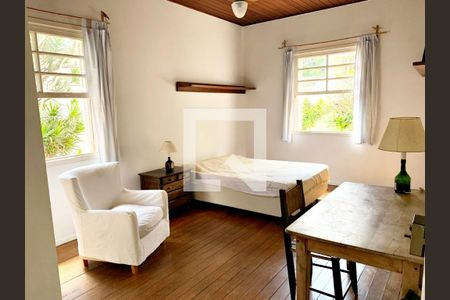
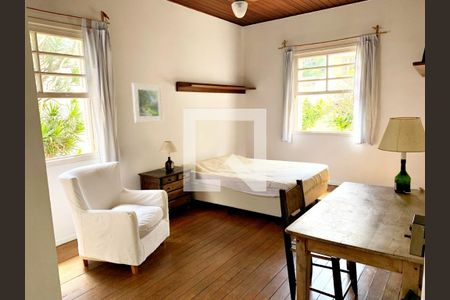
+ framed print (148, 103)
